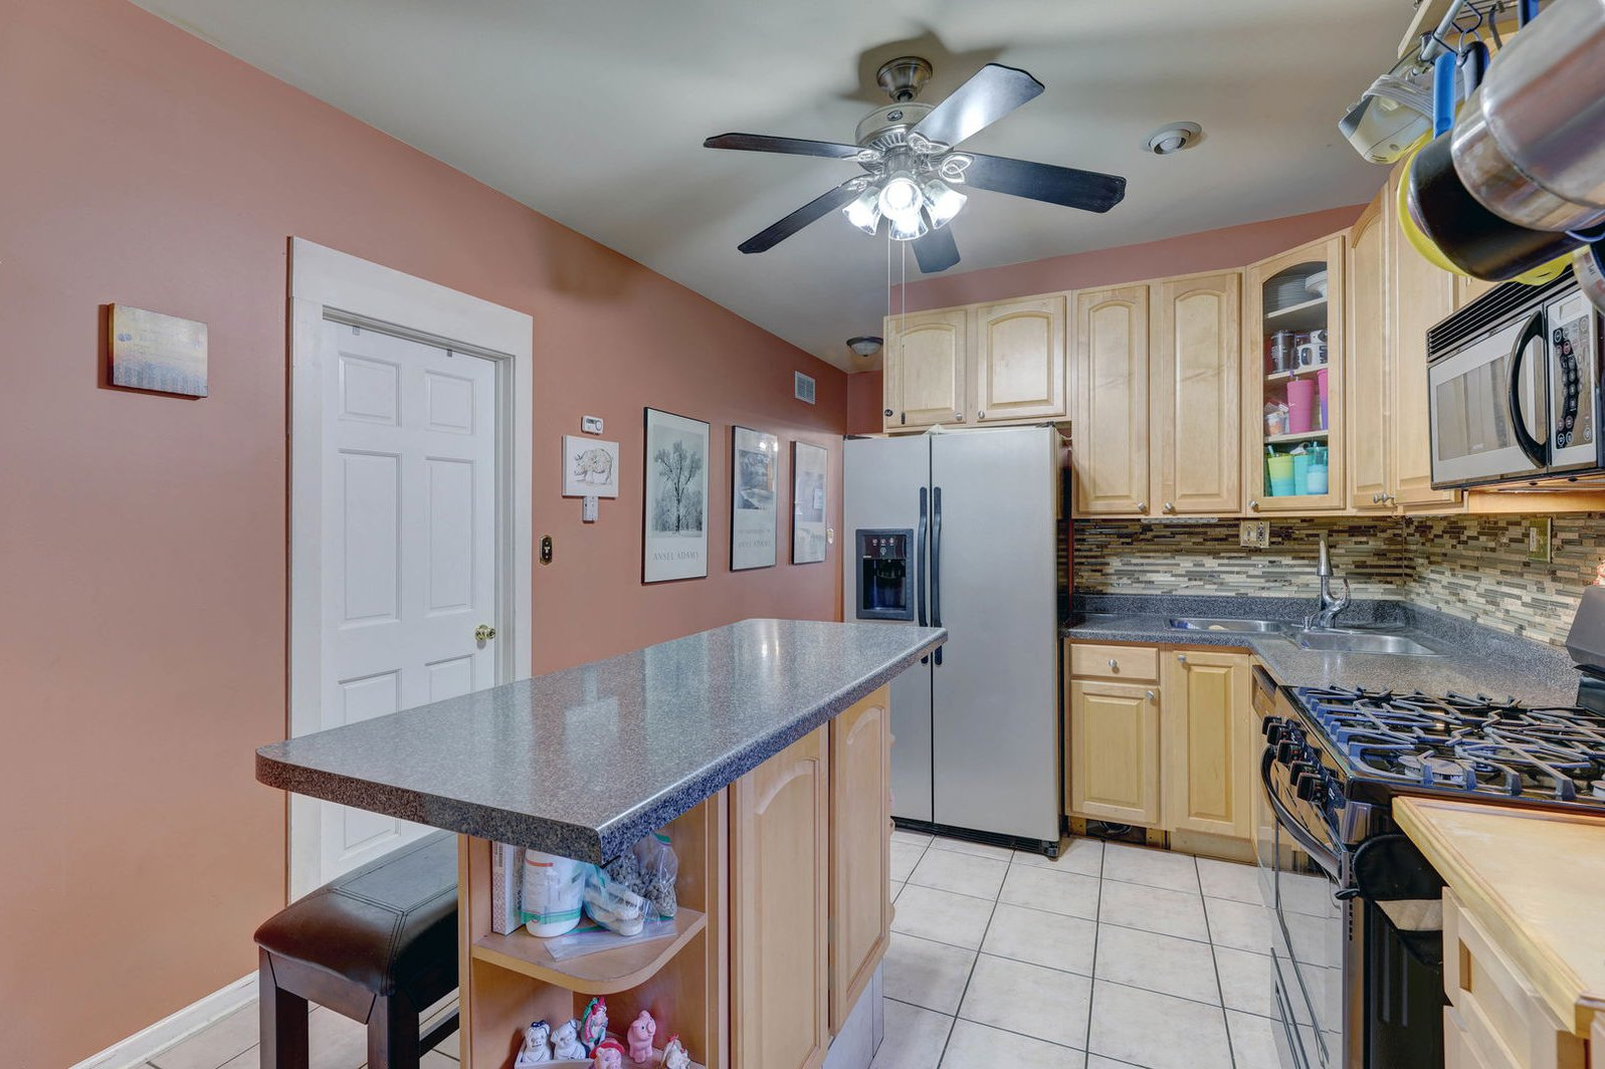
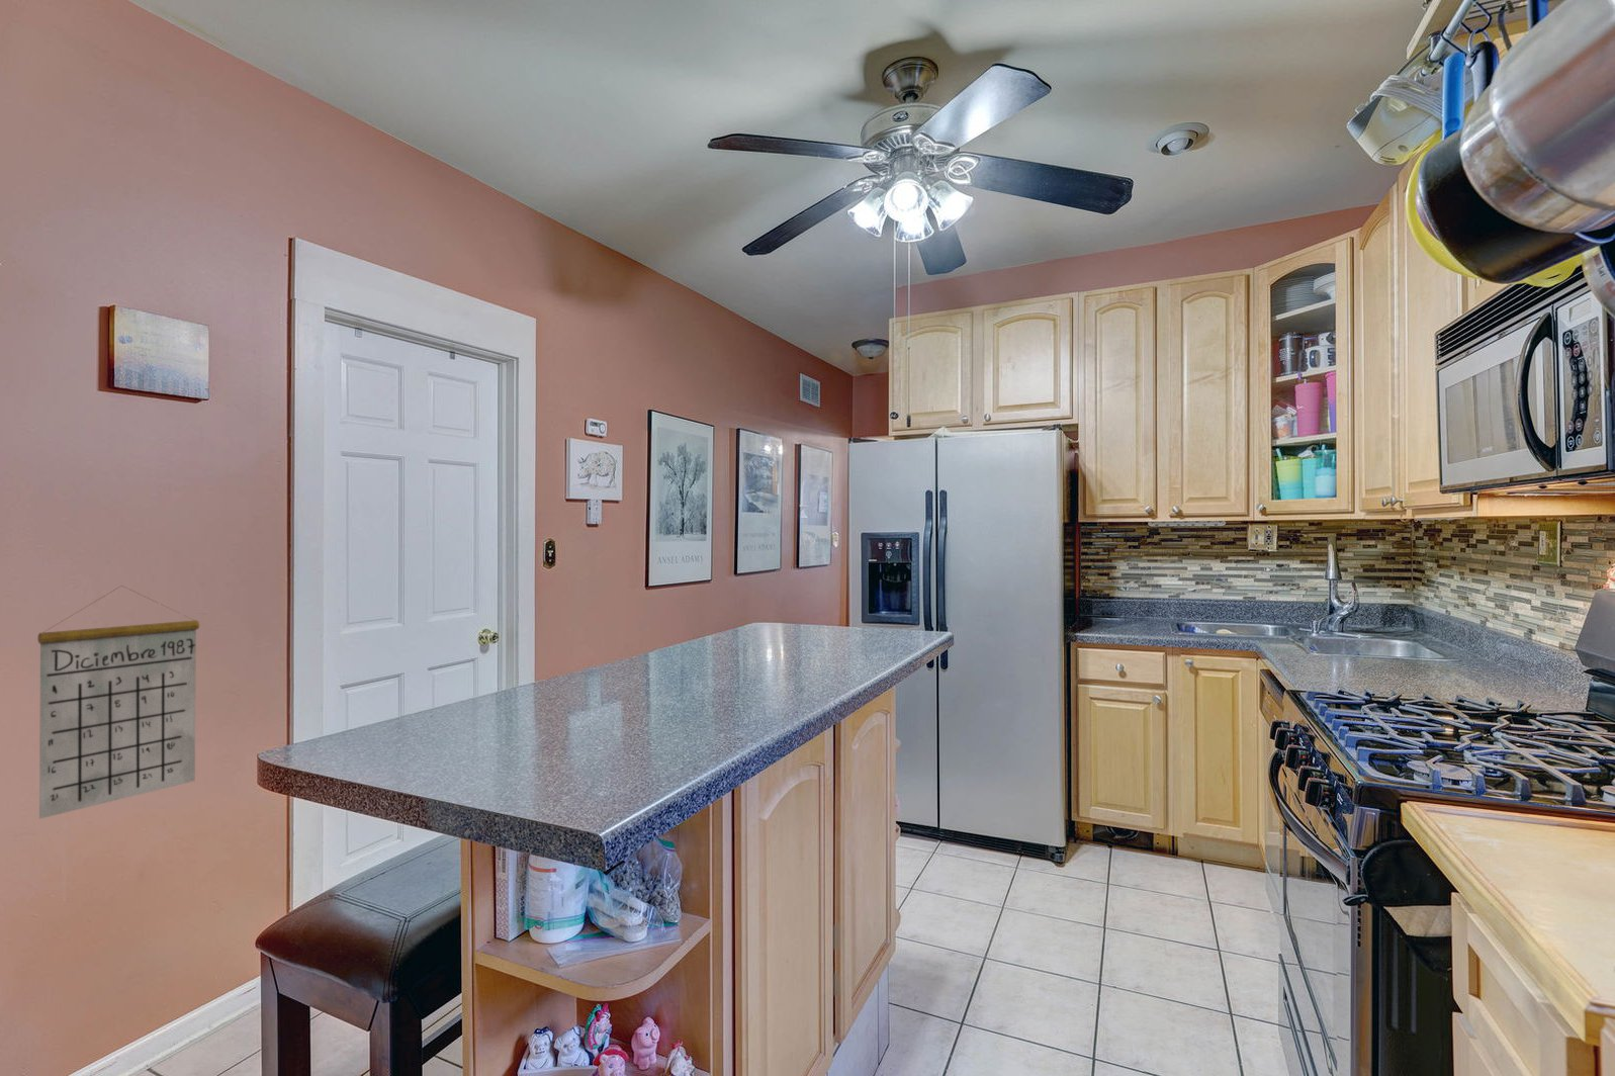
+ calendar (124, 692)
